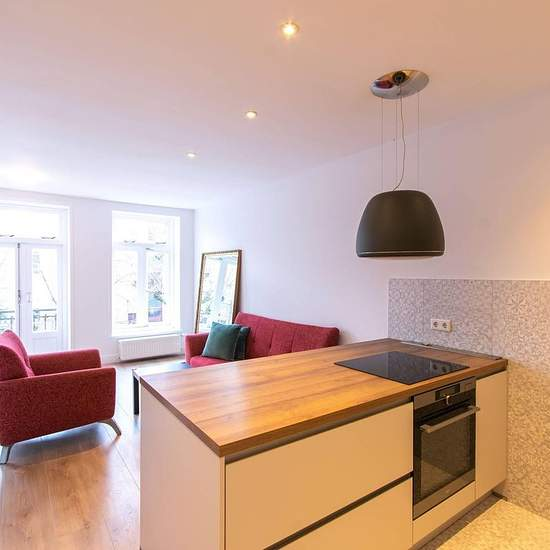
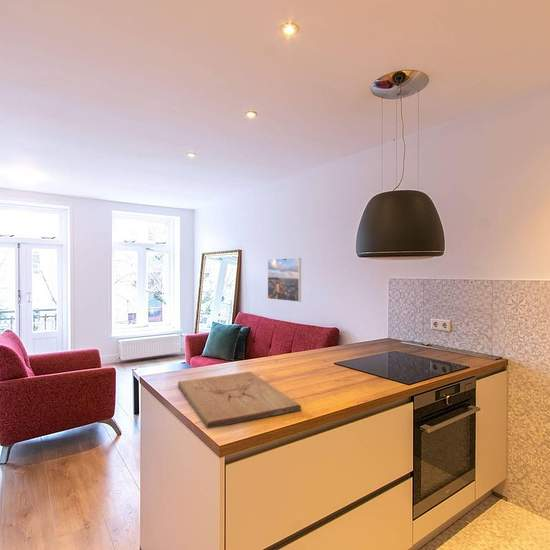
+ cutting board (233, 394)
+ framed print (283, 279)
